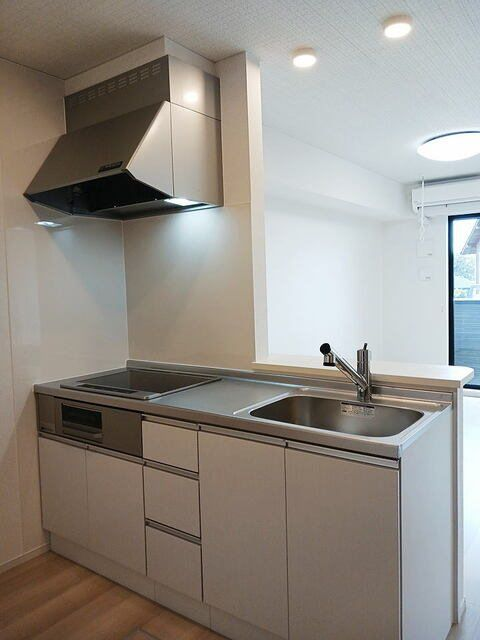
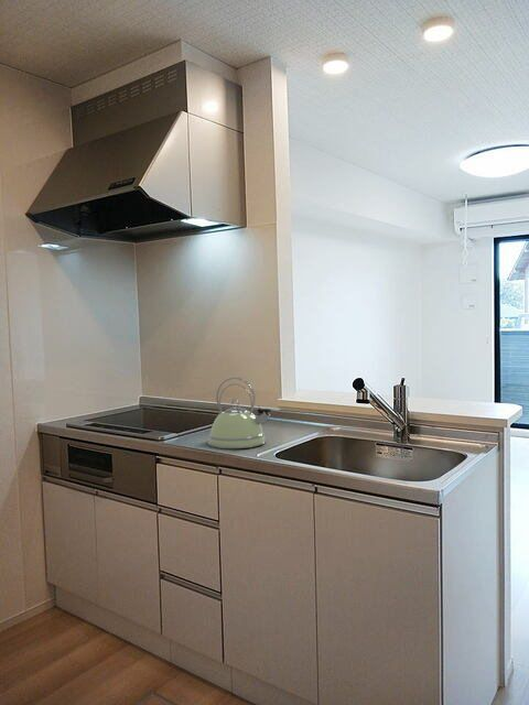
+ kettle (239, 410)
